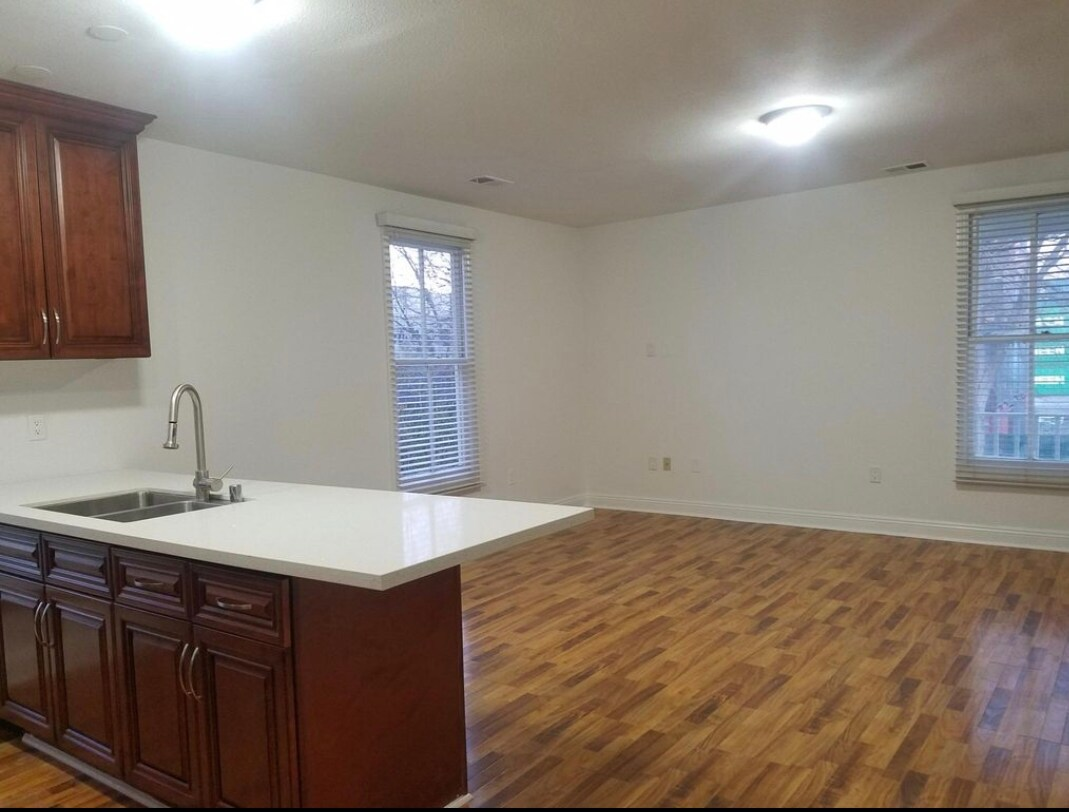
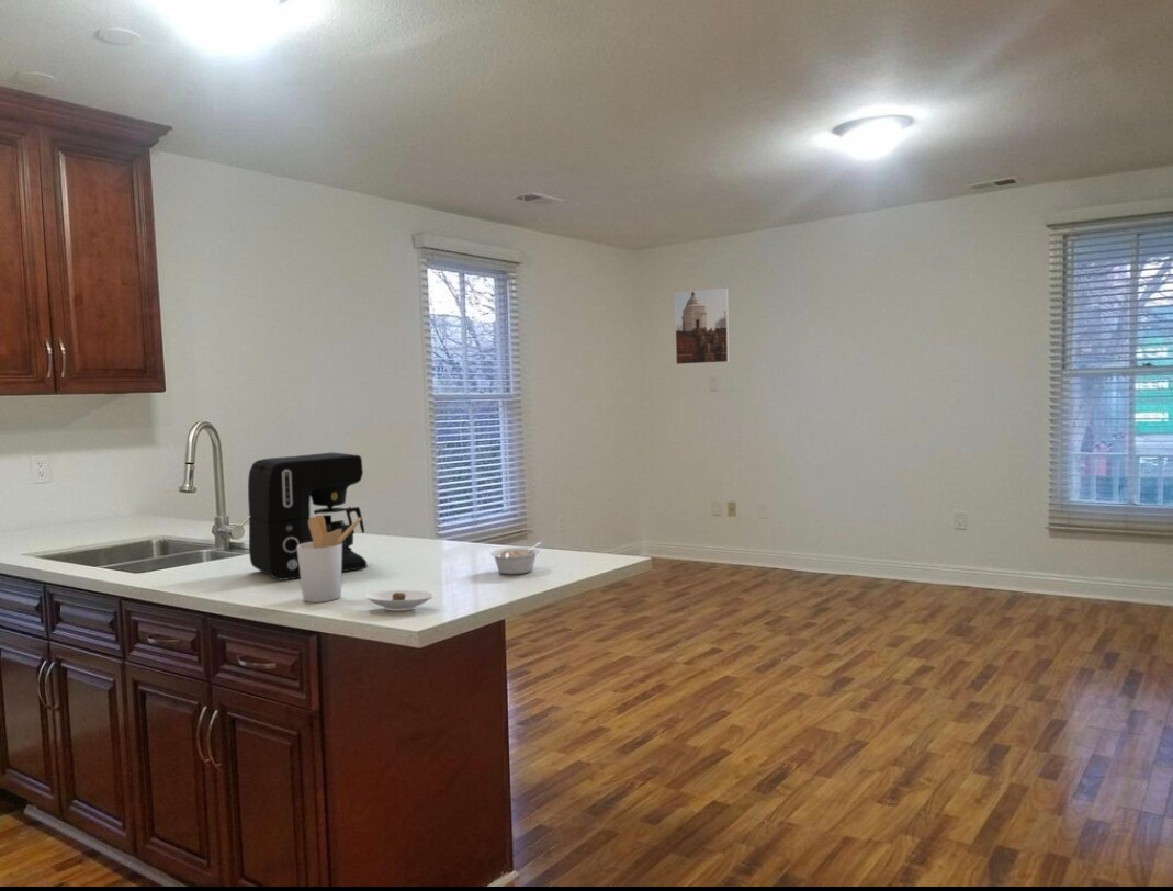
+ utensil holder (331, 556)
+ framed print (701, 327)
+ saucer (399, 600)
+ coffee maker (314, 512)
+ legume (516, 559)
